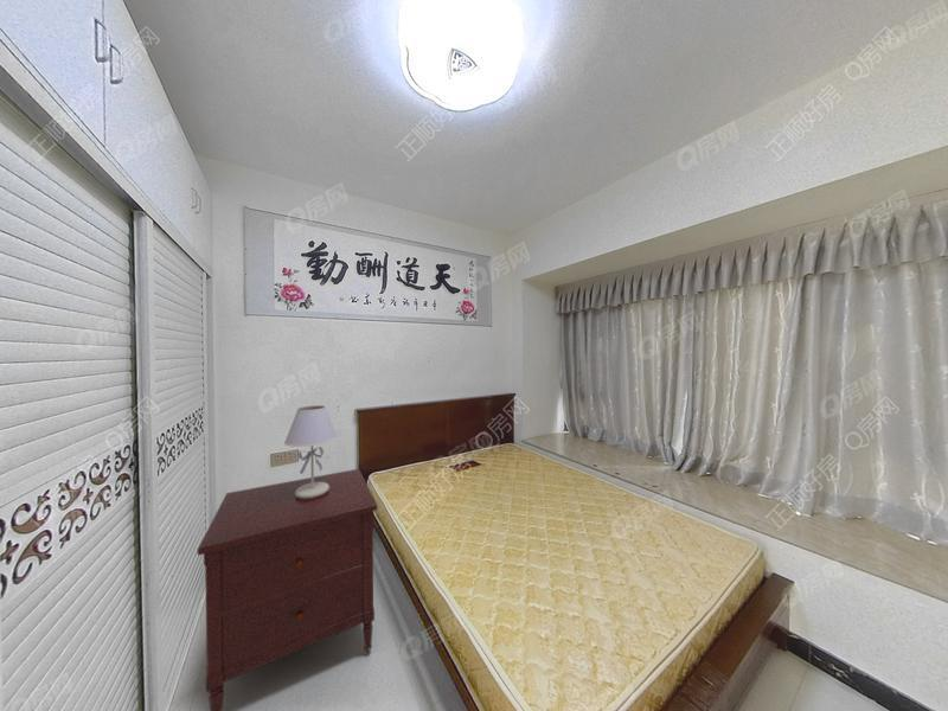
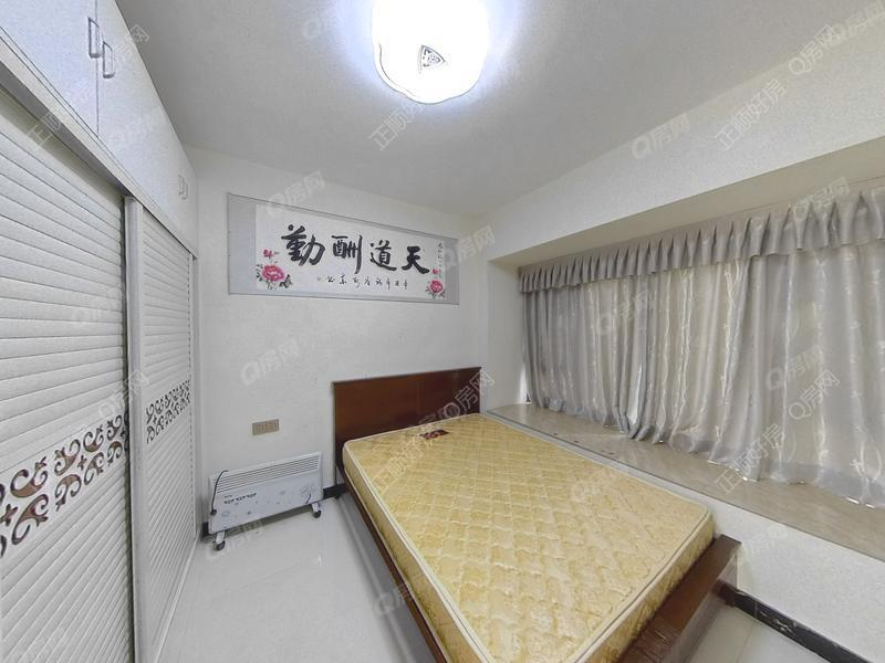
- table lamp (312, 449)
- dresser (299, 569)
